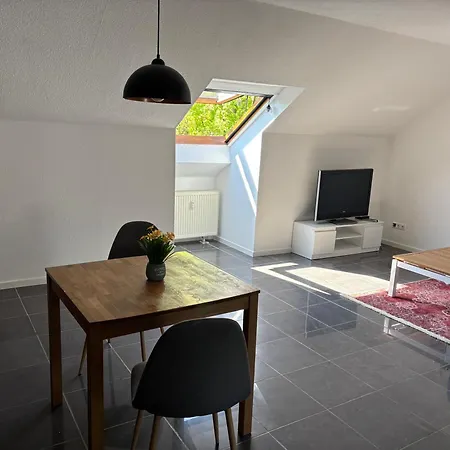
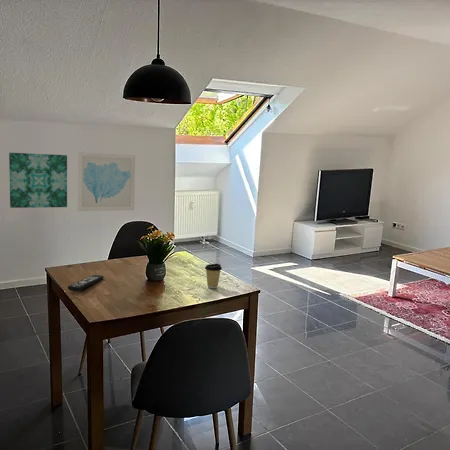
+ wall art (39, 180)
+ remote control (86, 282)
+ wall art (107, 182)
+ coffee cup (213, 275)
